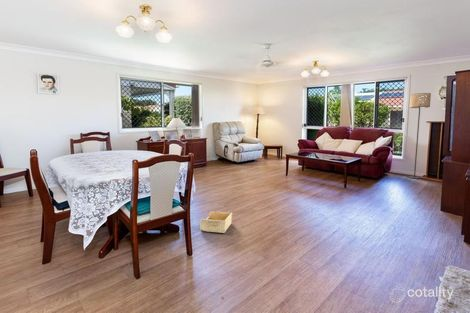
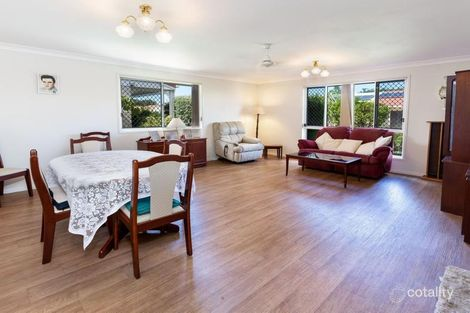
- floor lamp (417, 136)
- storage bin (216, 221)
